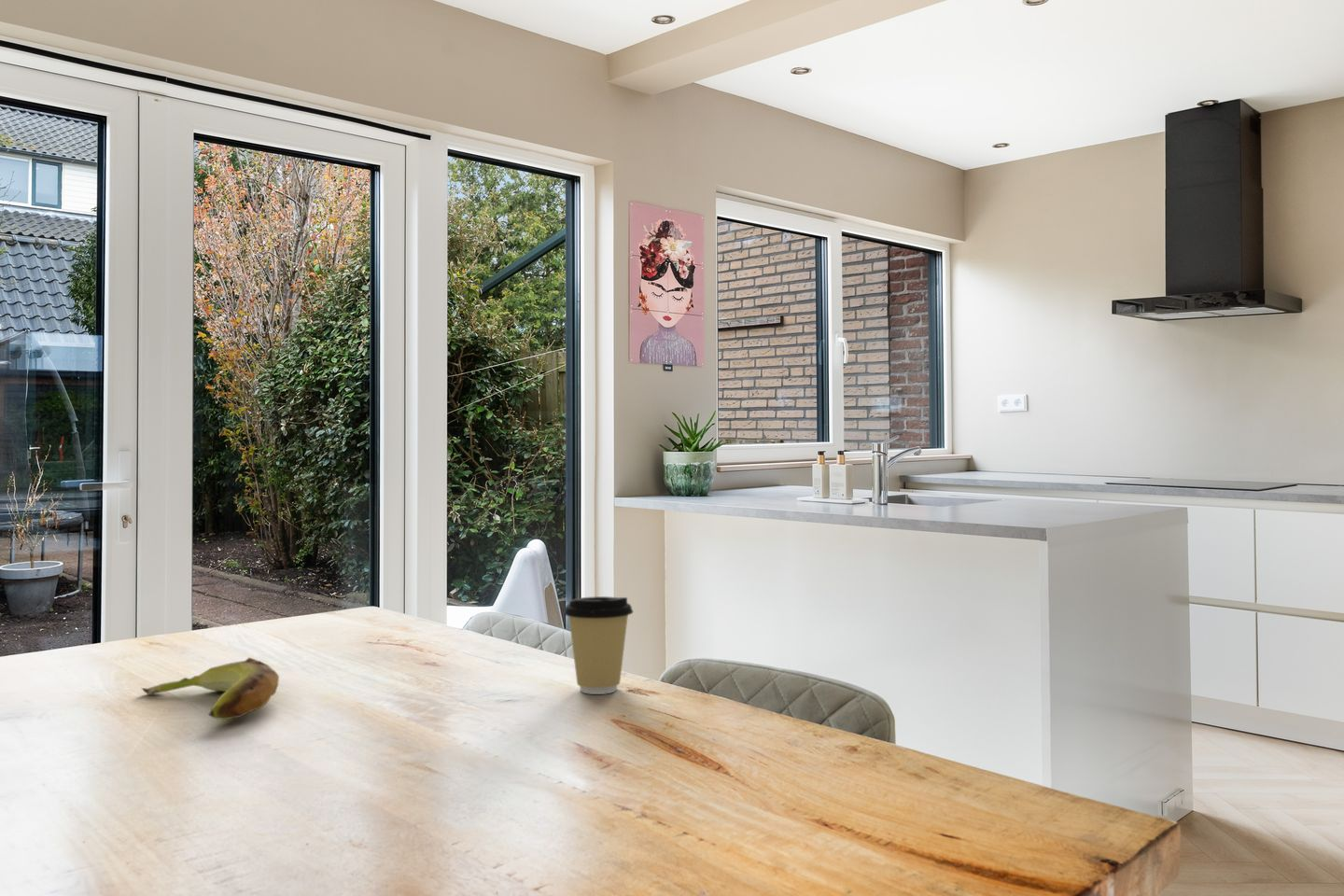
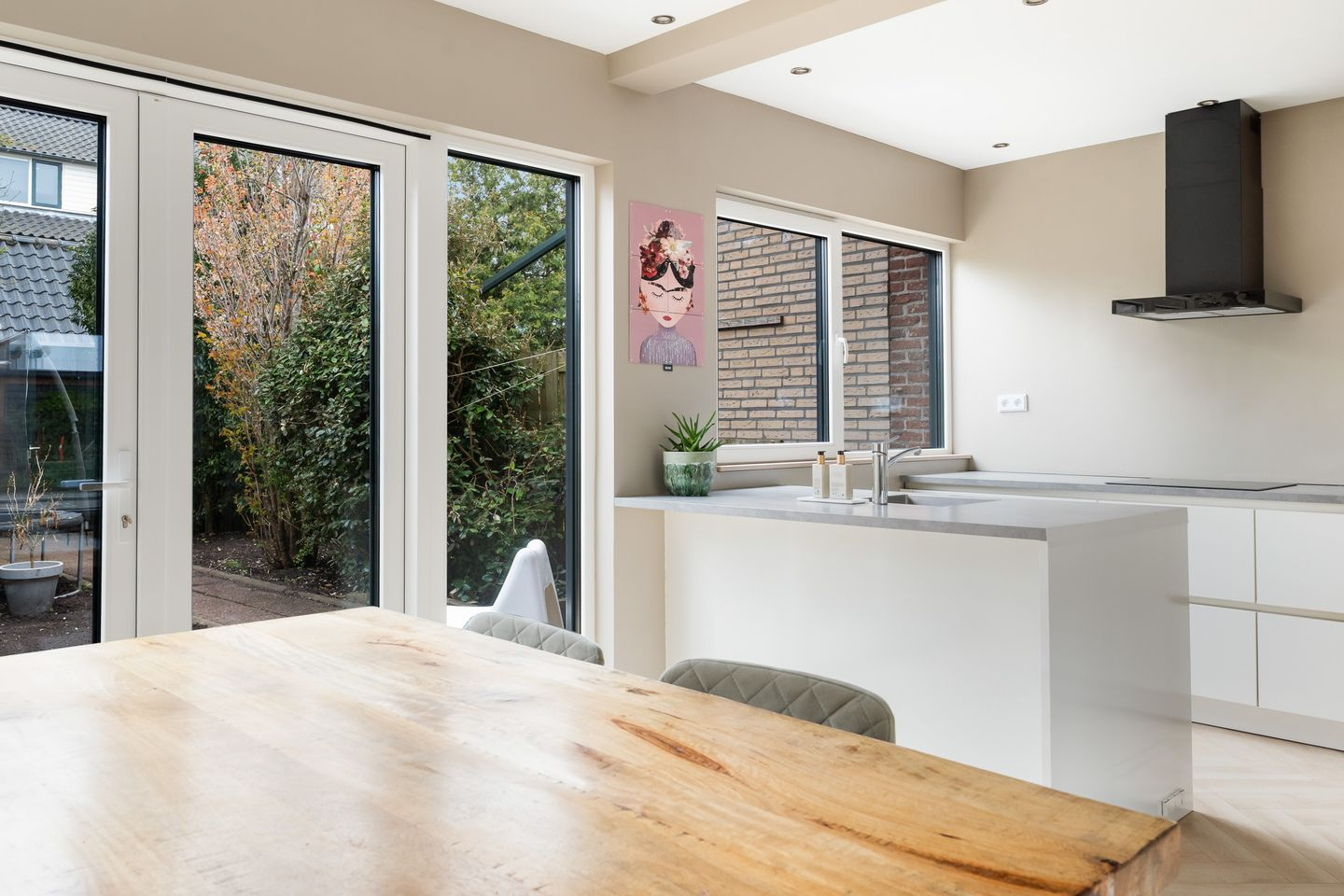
- coffee cup (598, 643)
- banana (200, 686)
